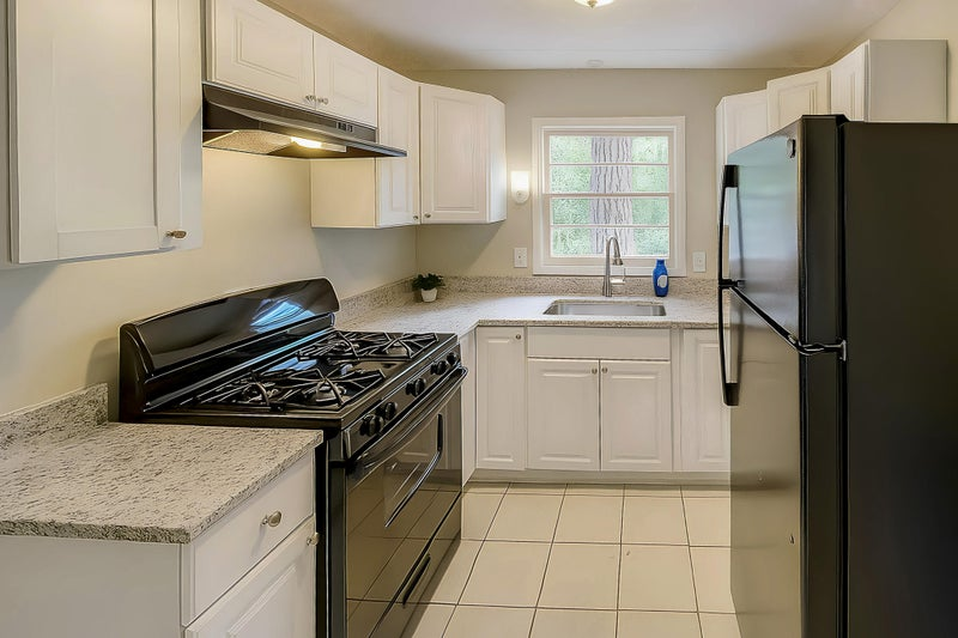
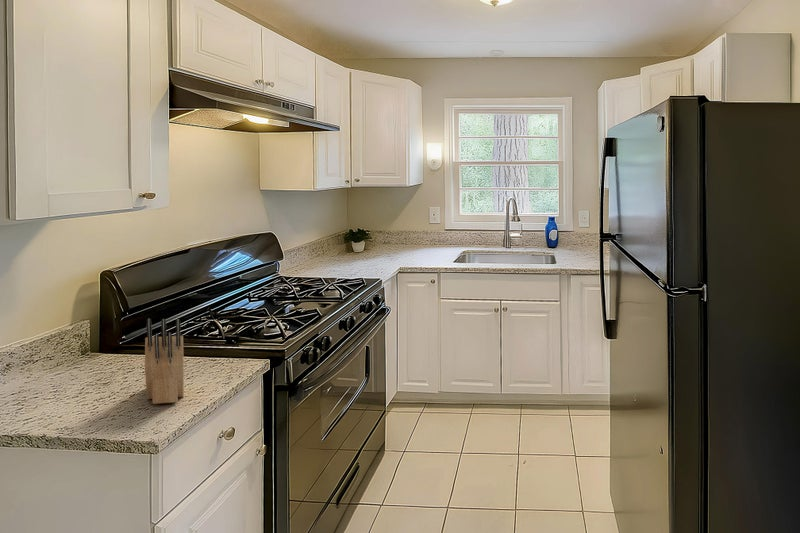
+ knife block (164, 356)
